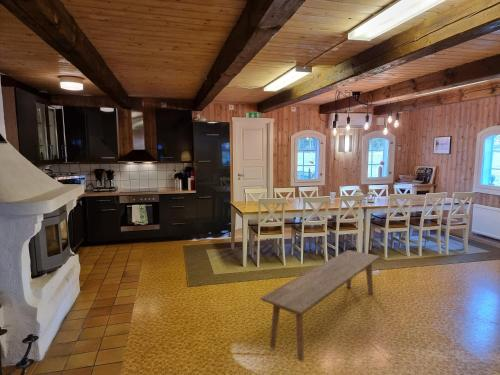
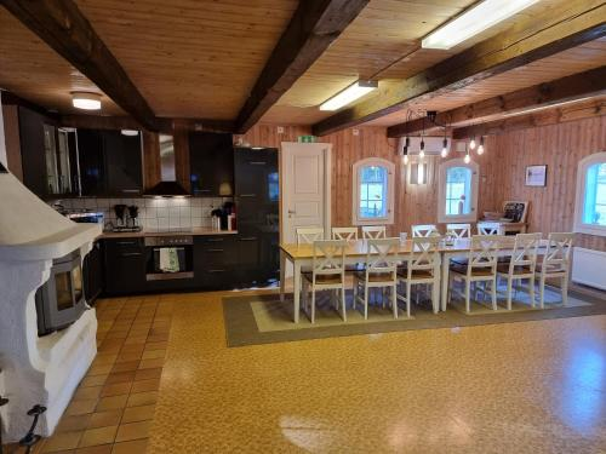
- bench (329, 294)
